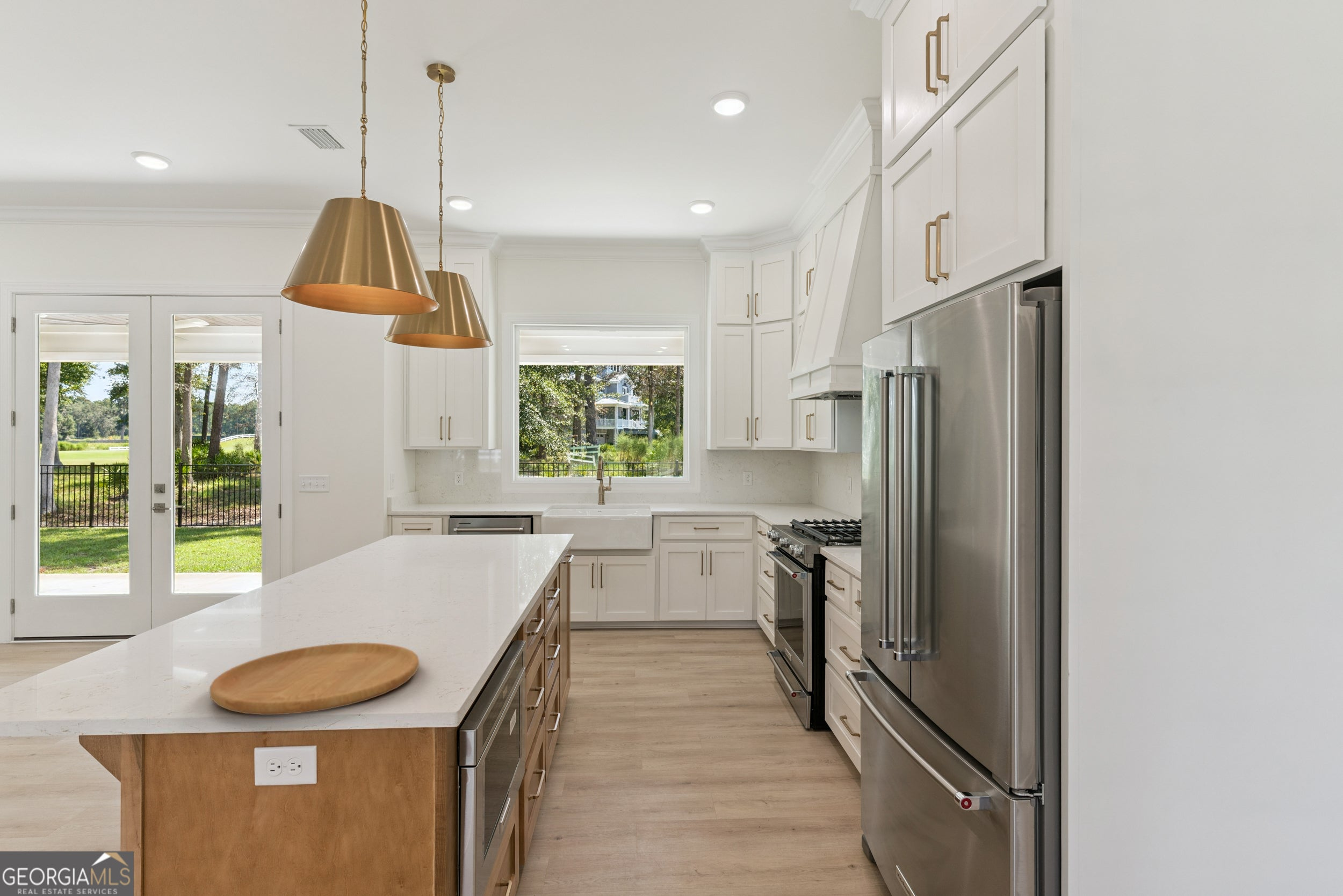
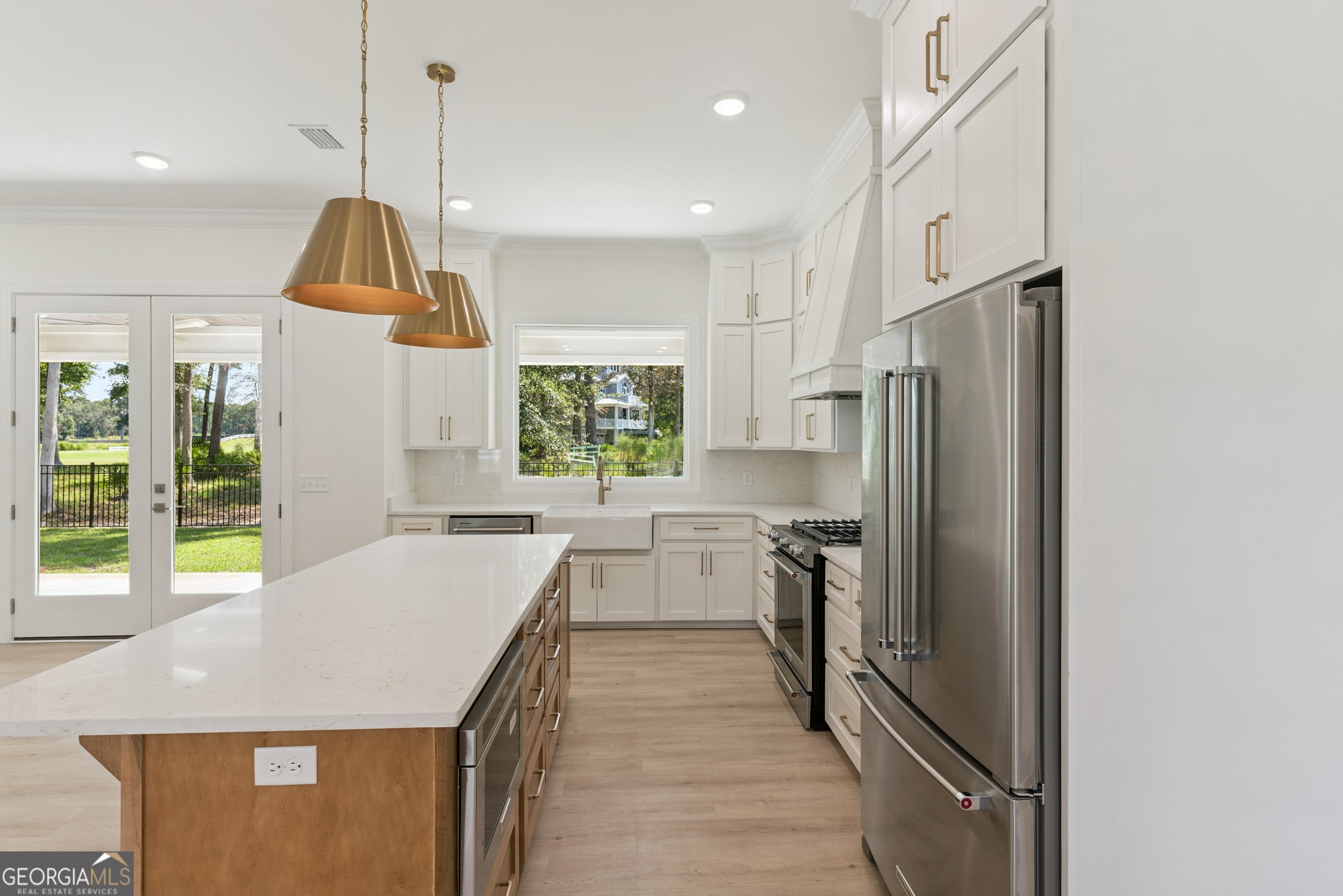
- cutting board (321, 675)
